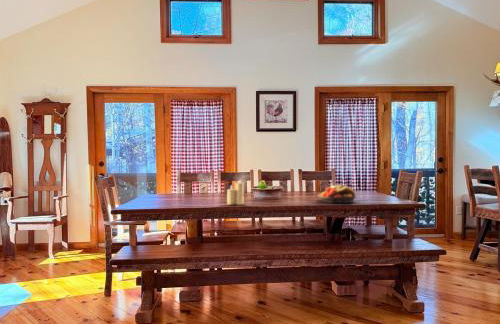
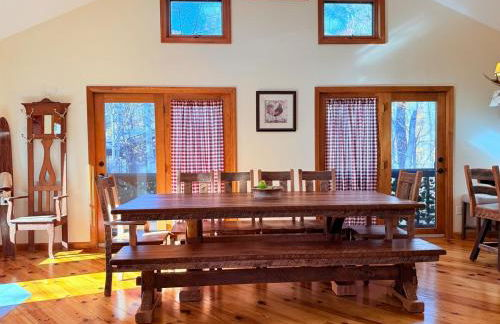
- candle (234, 191)
- fruit bowl (336, 193)
